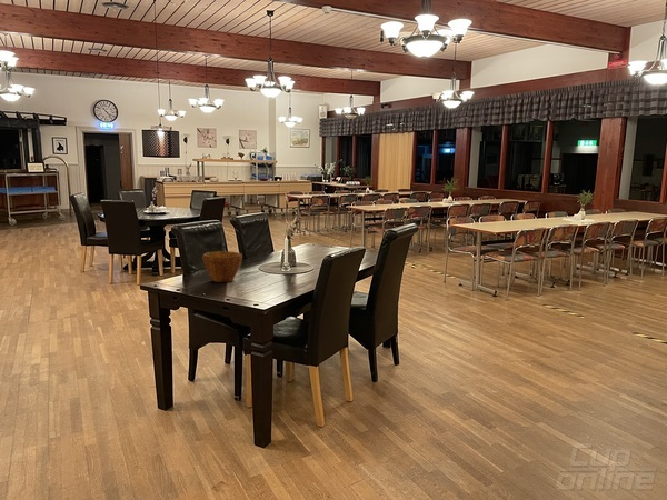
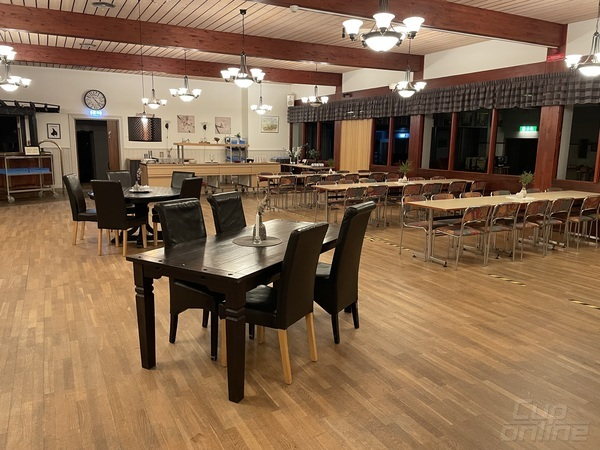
- bowl (222, 267)
